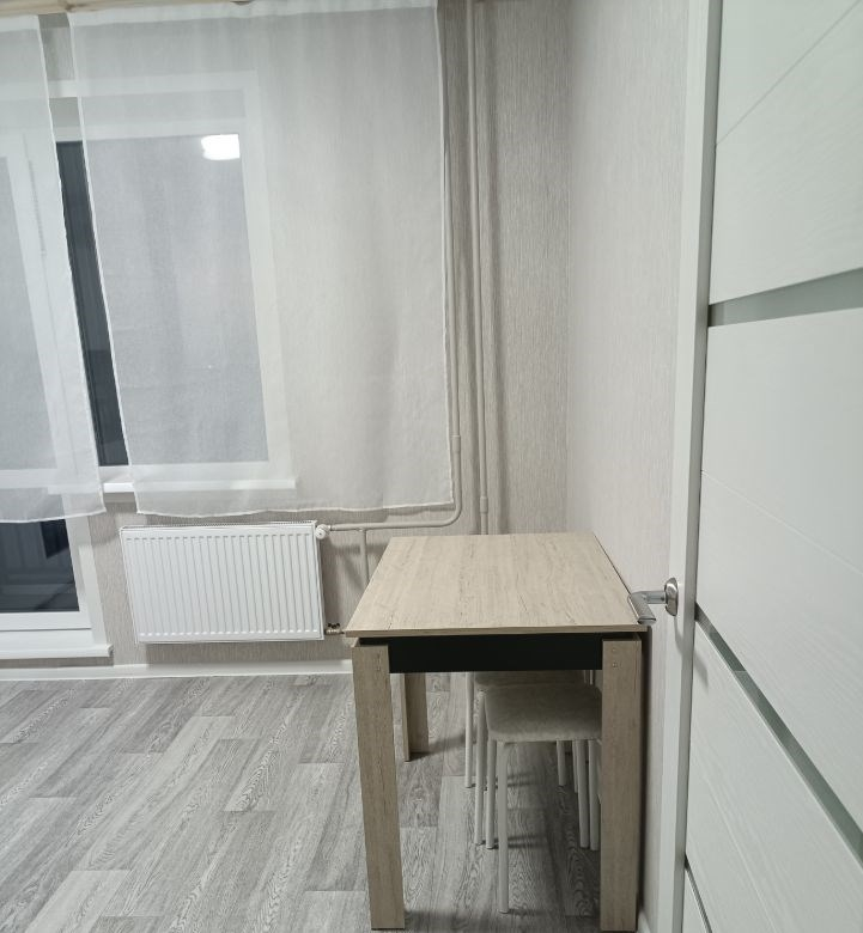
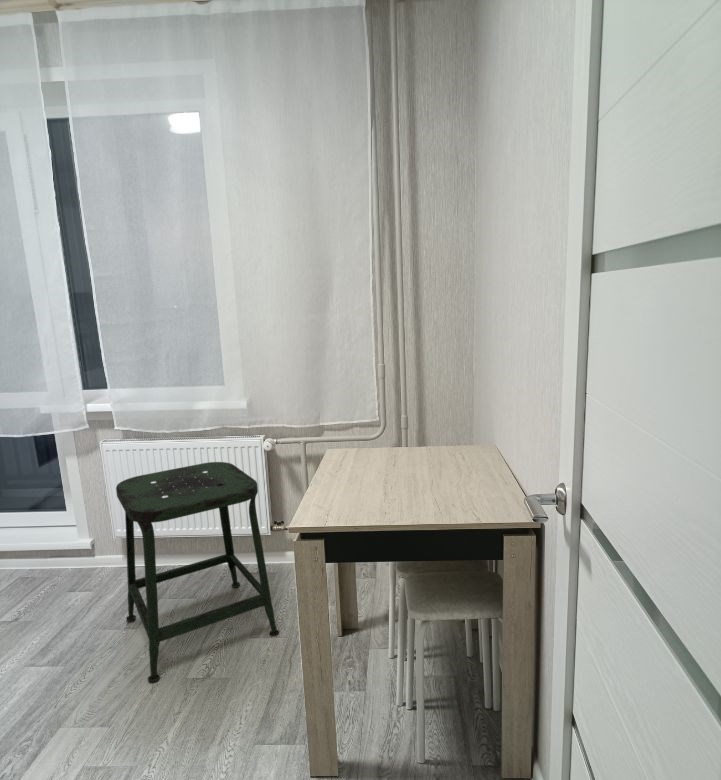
+ stool (193, 563)
